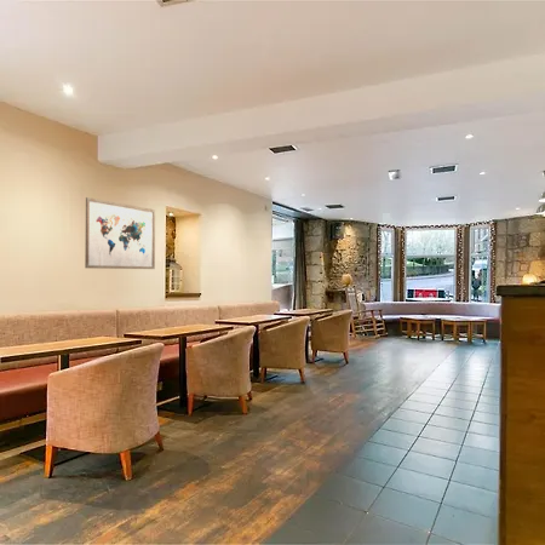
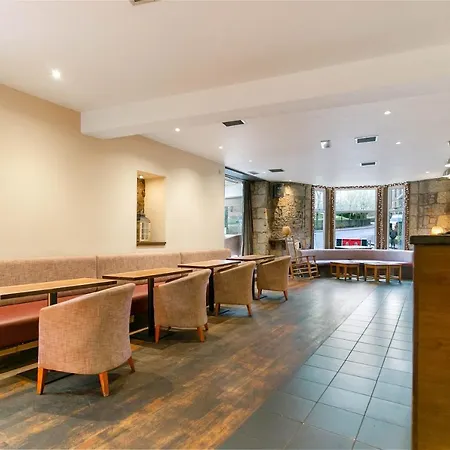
- wall art (122, 236)
